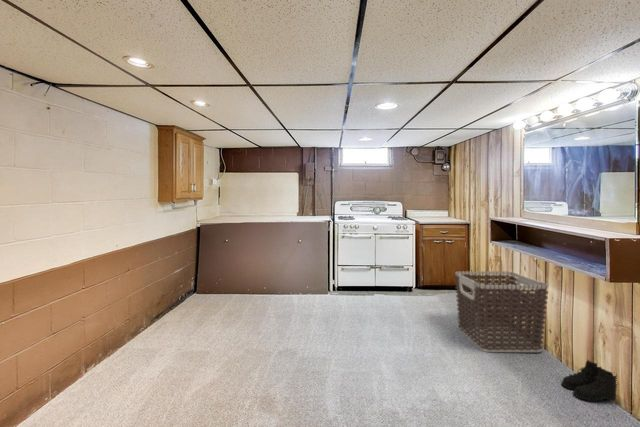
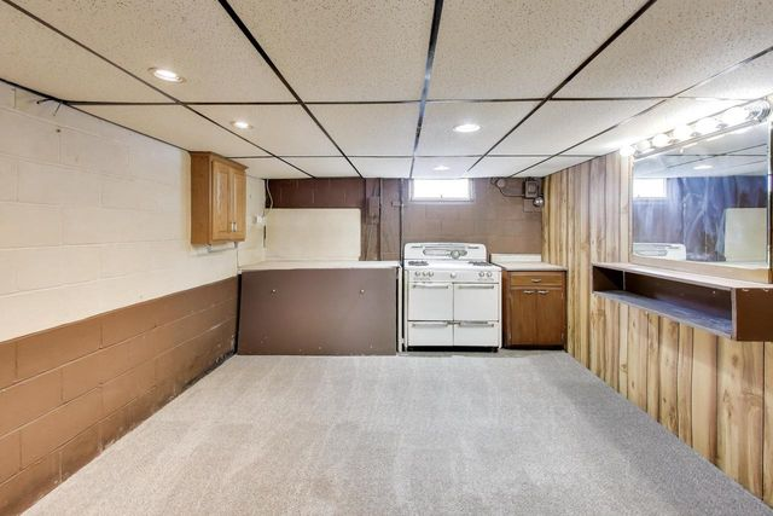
- clothes hamper (497, 308)
- boots (588, 378)
